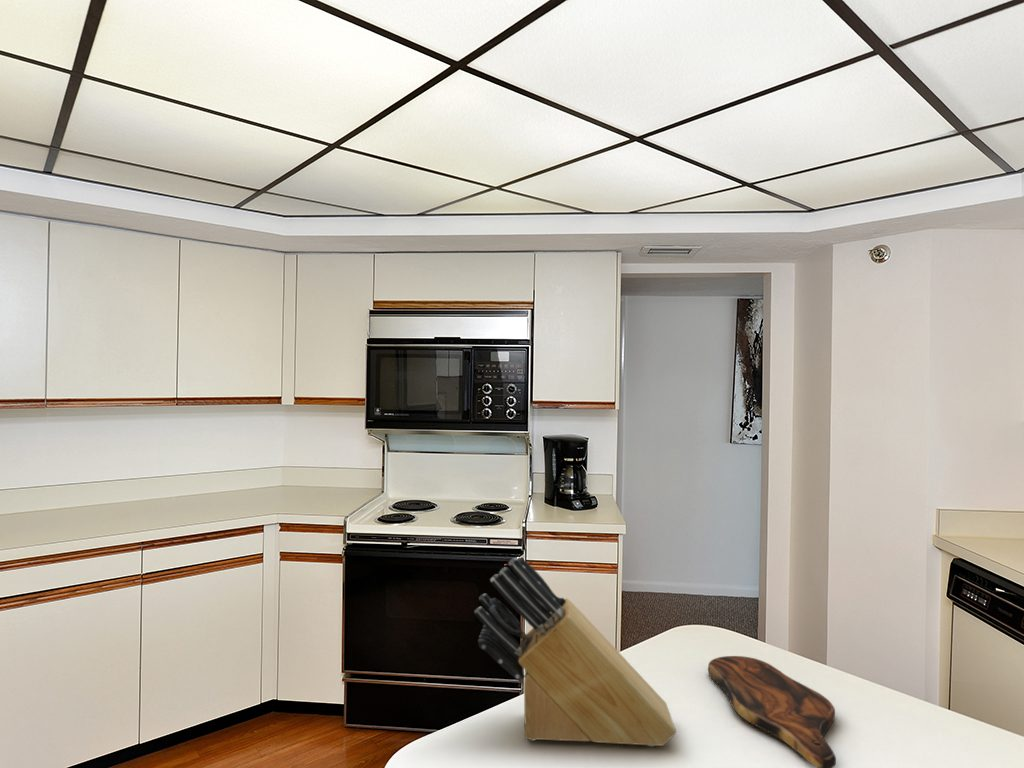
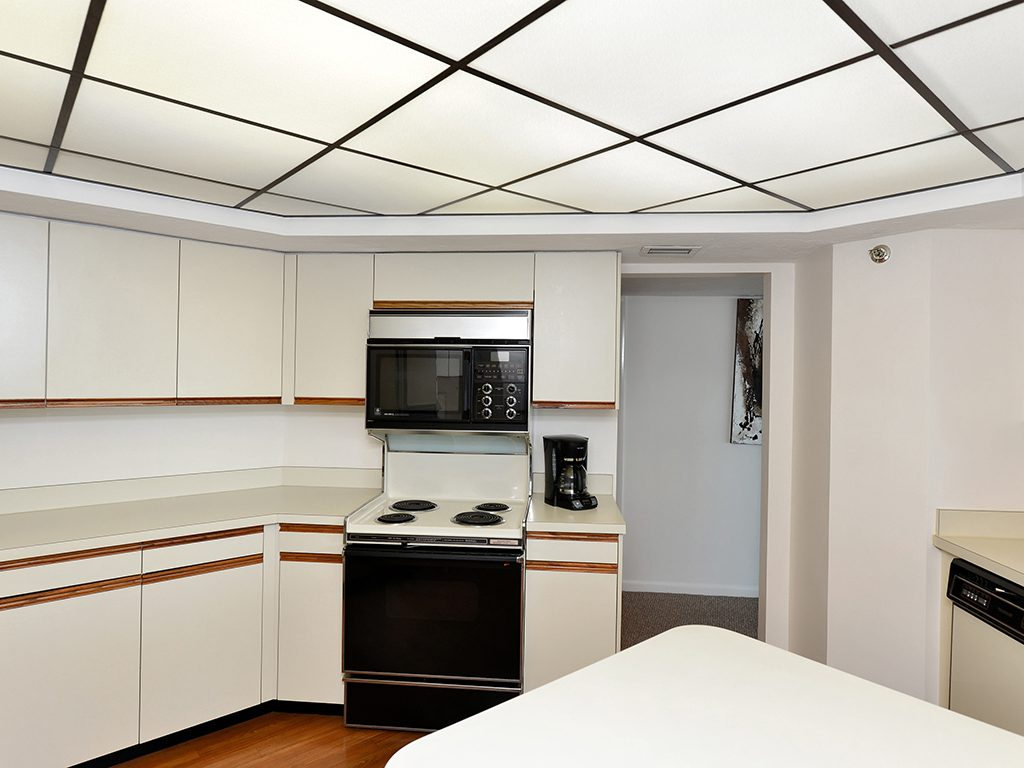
- cutting board (778, 702)
- knife block (573, 642)
